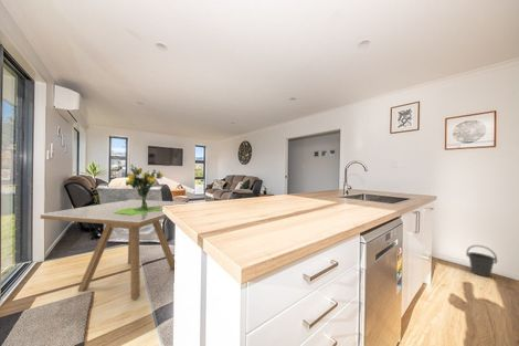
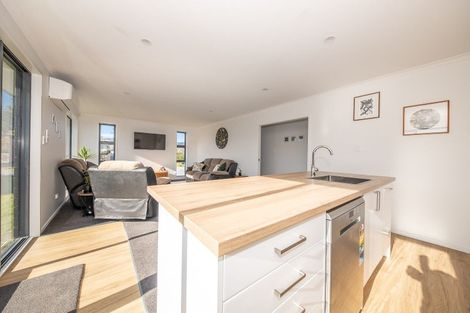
- bucket (480, 259)
- dining table (134, 242)
- bouquet (145, 187)
